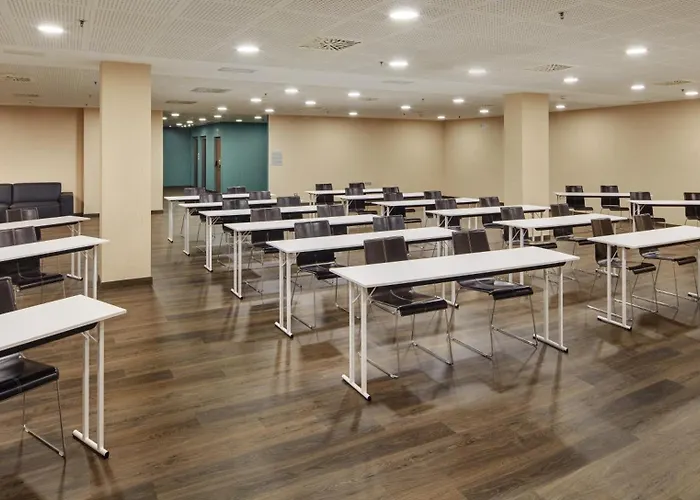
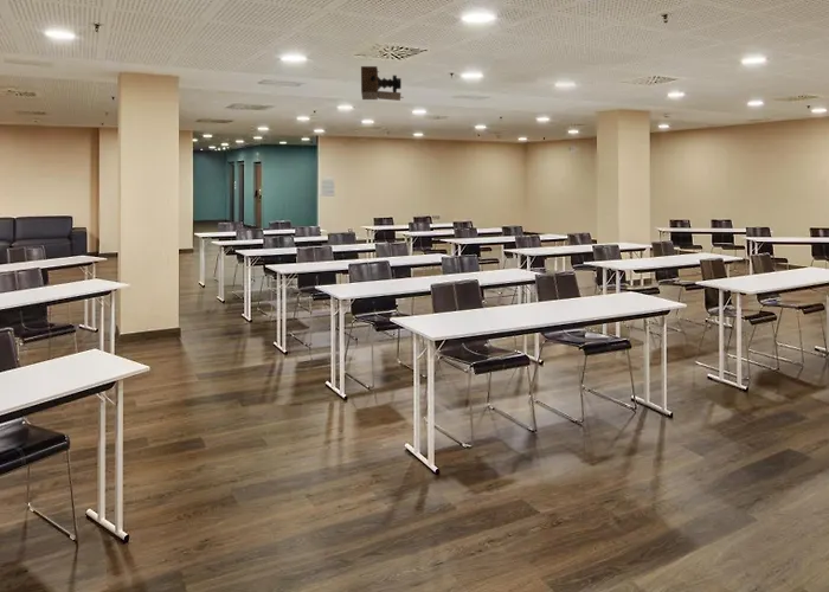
+ projector (383, 84)
